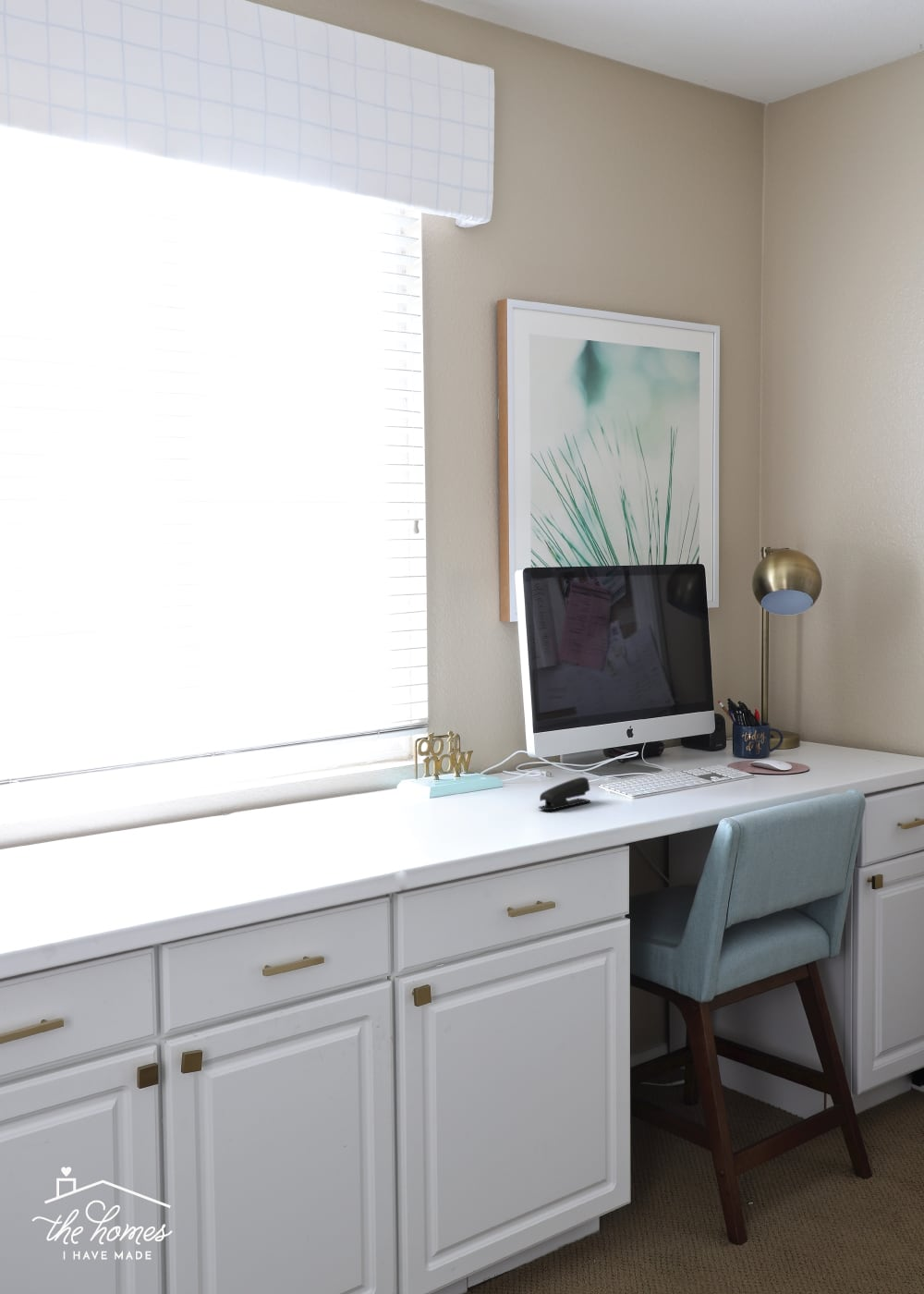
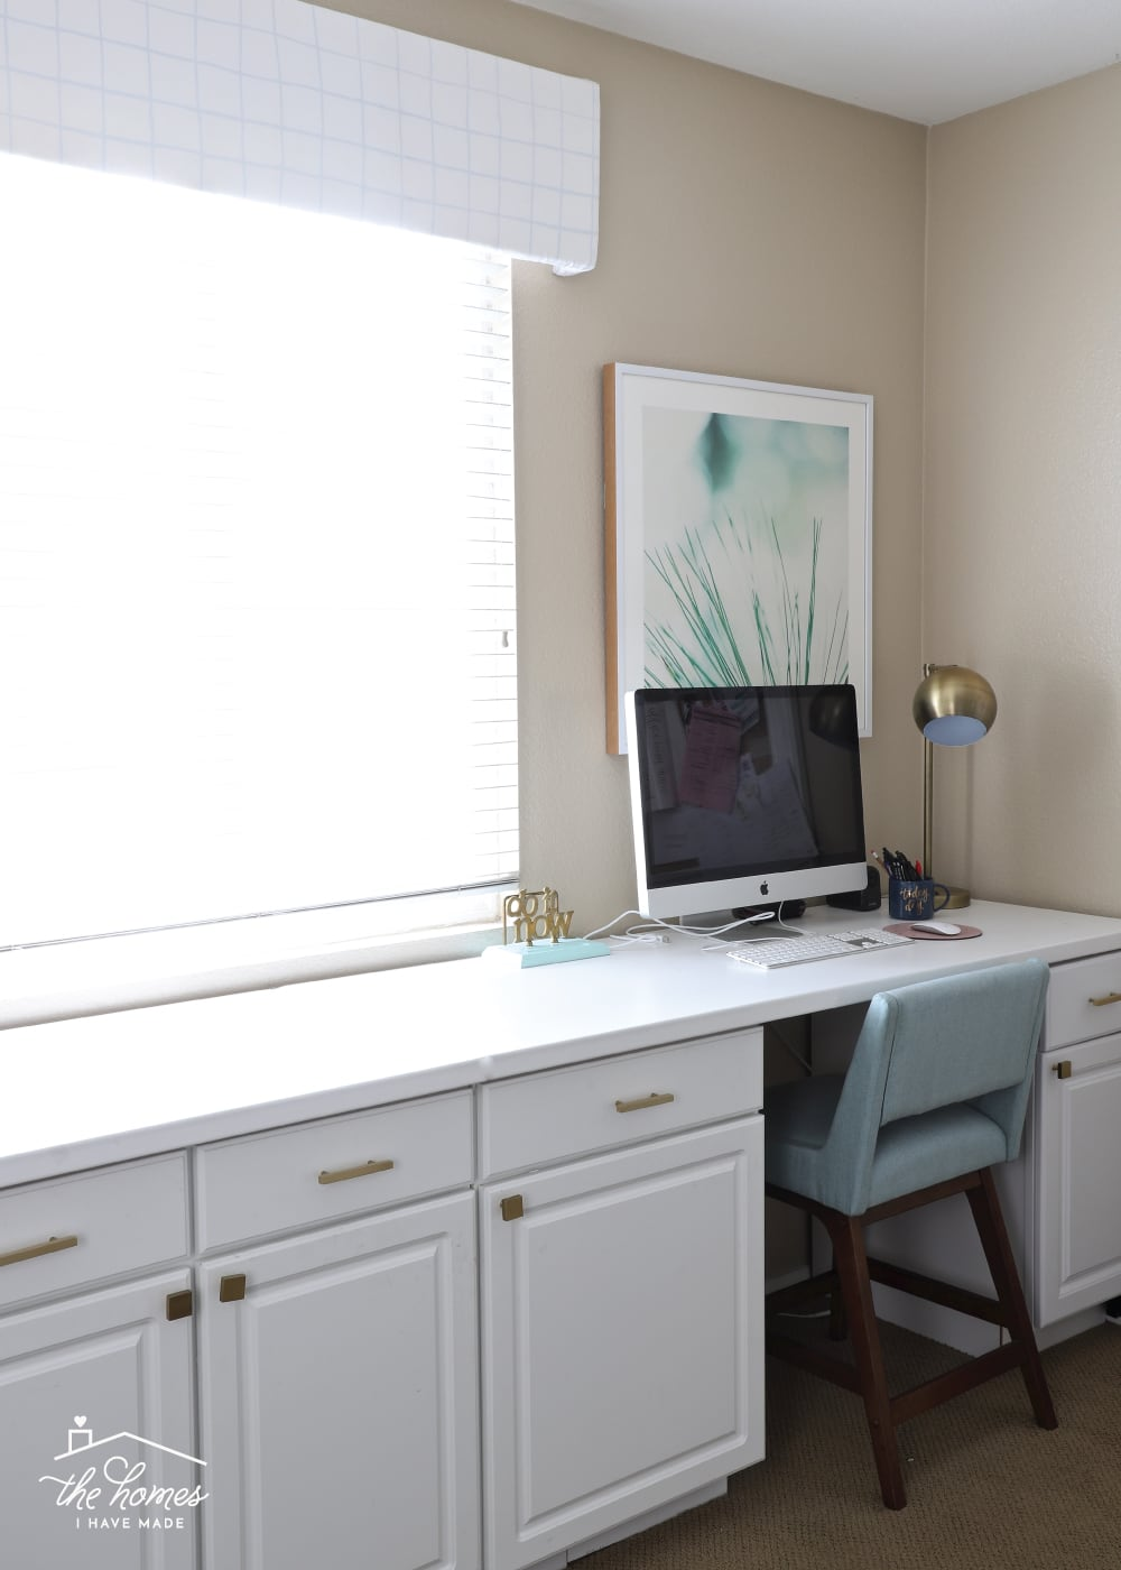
- stapler (565, 793)
